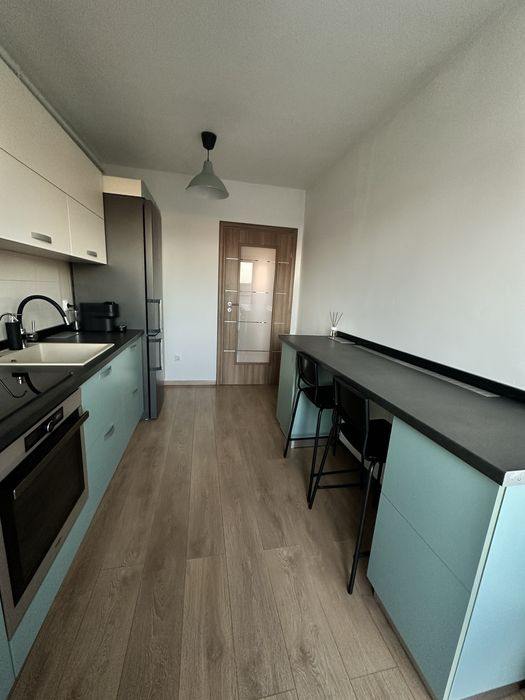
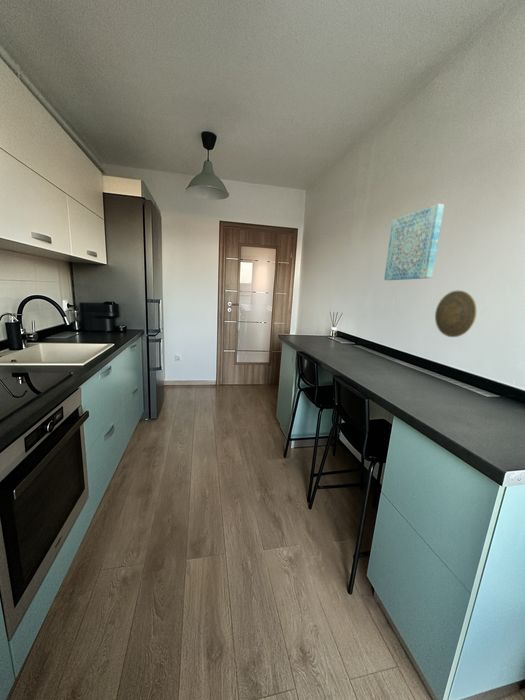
+ decorative plate (452, 313)
+ wall art (410, 246)
